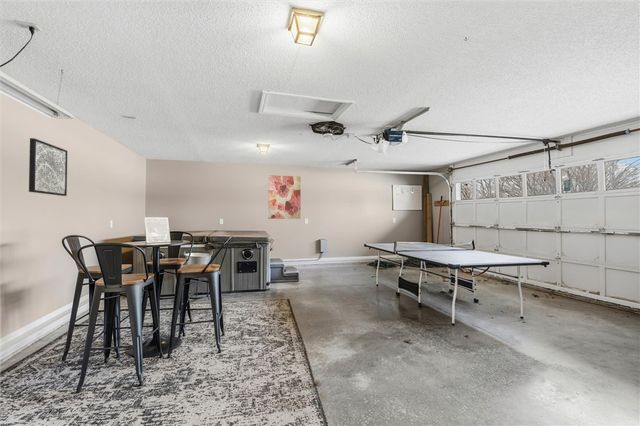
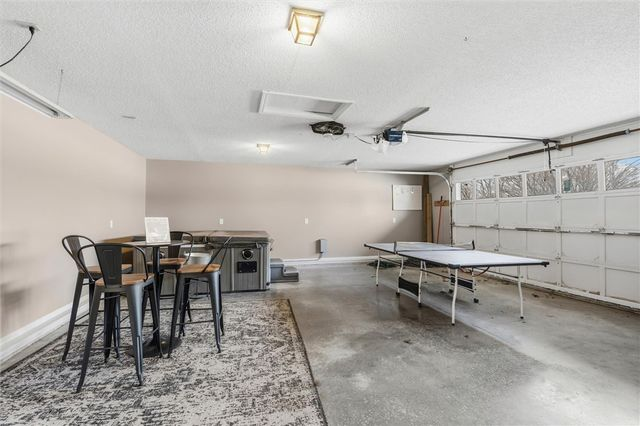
- wall art (284, 197)
- wall art (49, 169)
